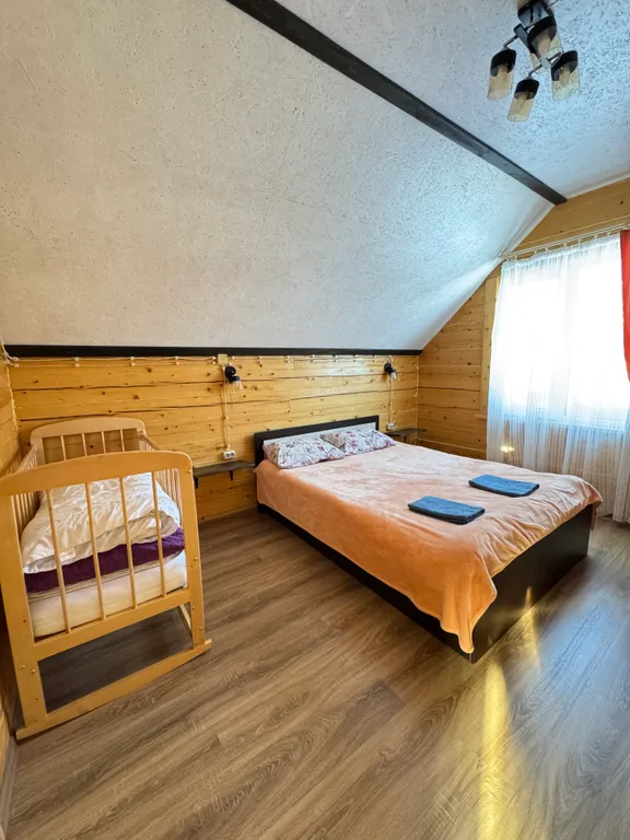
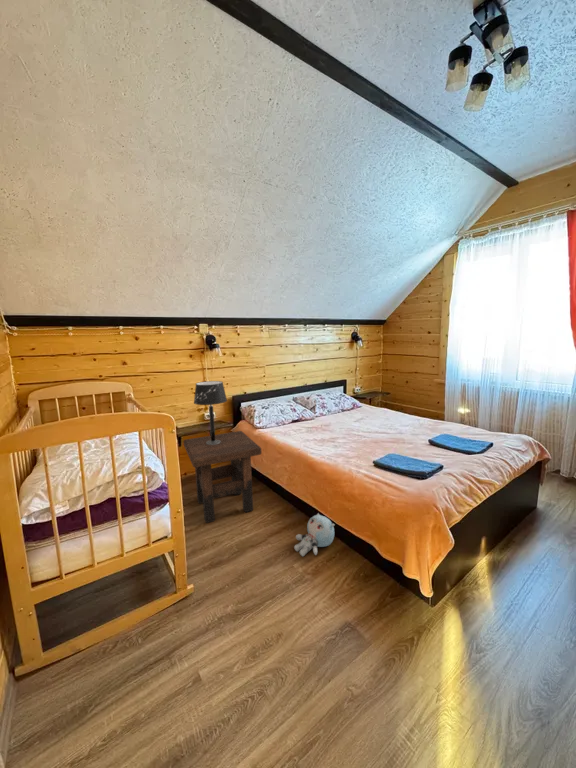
+ table lamp (211, 412)
+ plush toy (314, 533)
+ side table (222, 474)
